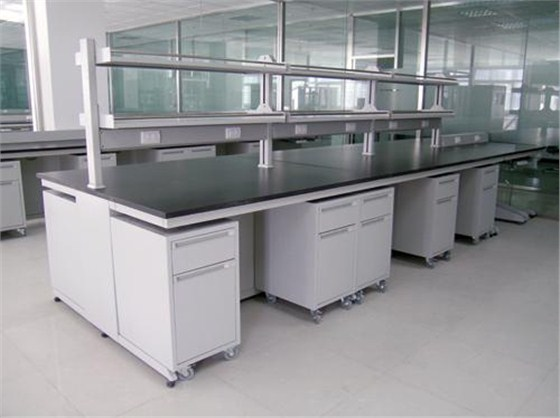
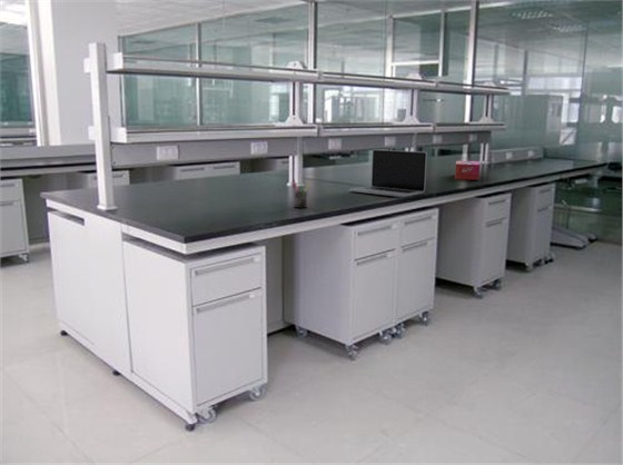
+ laptop (387, 171)
+ tissue box (466, 169)
+ pen holder (299, 194)
